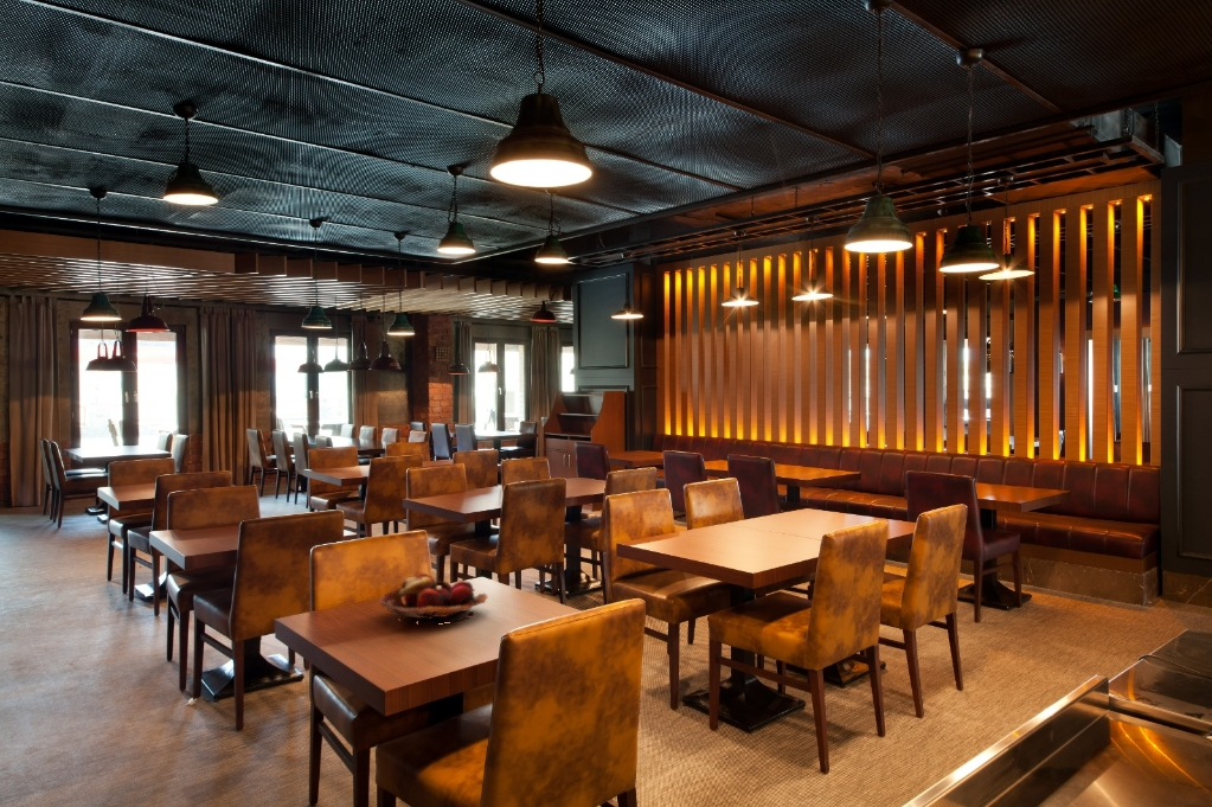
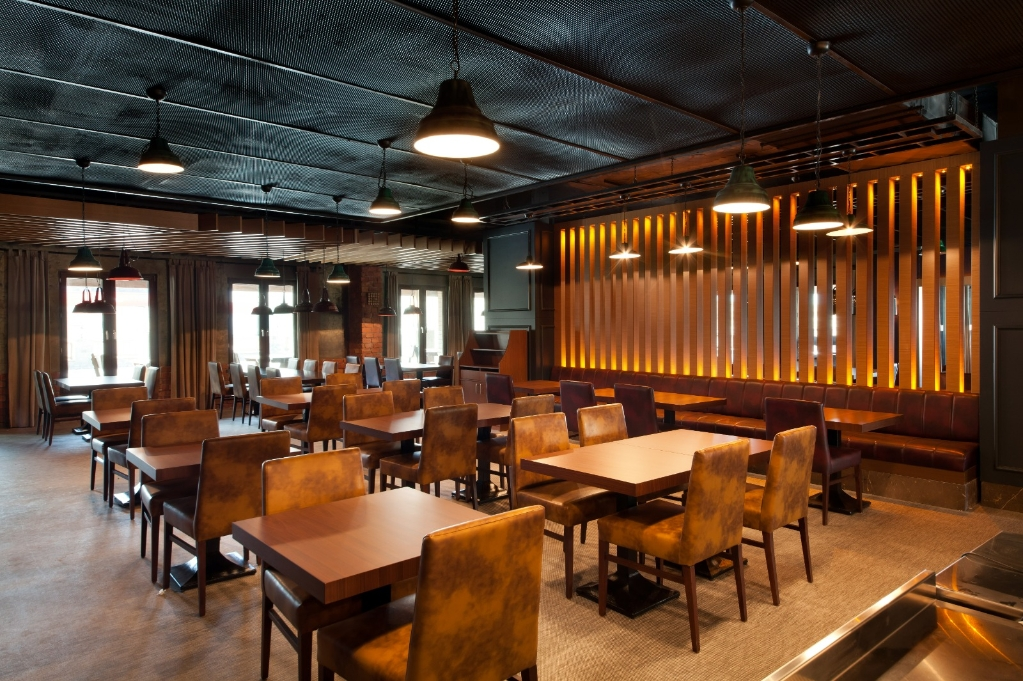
- fruit basket (431, 596)
